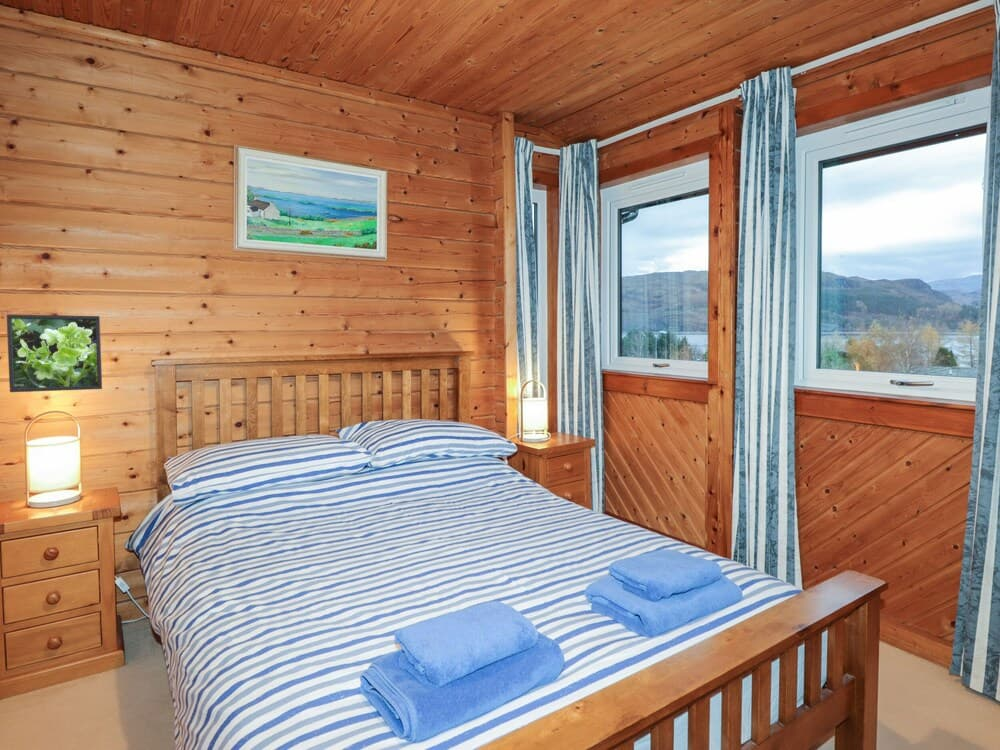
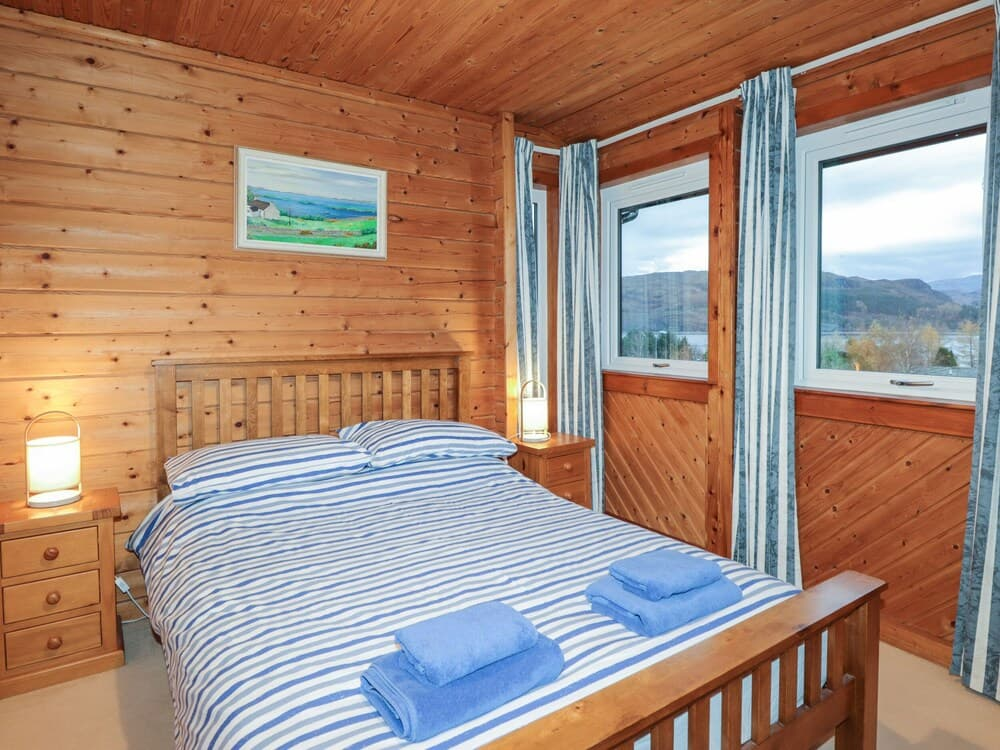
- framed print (56, 353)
